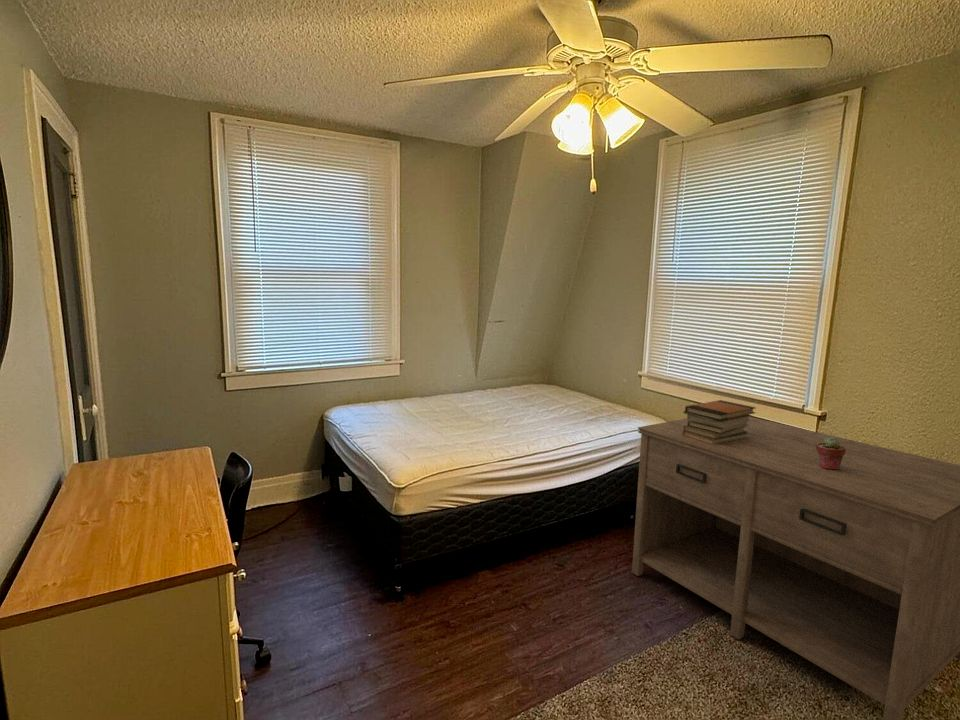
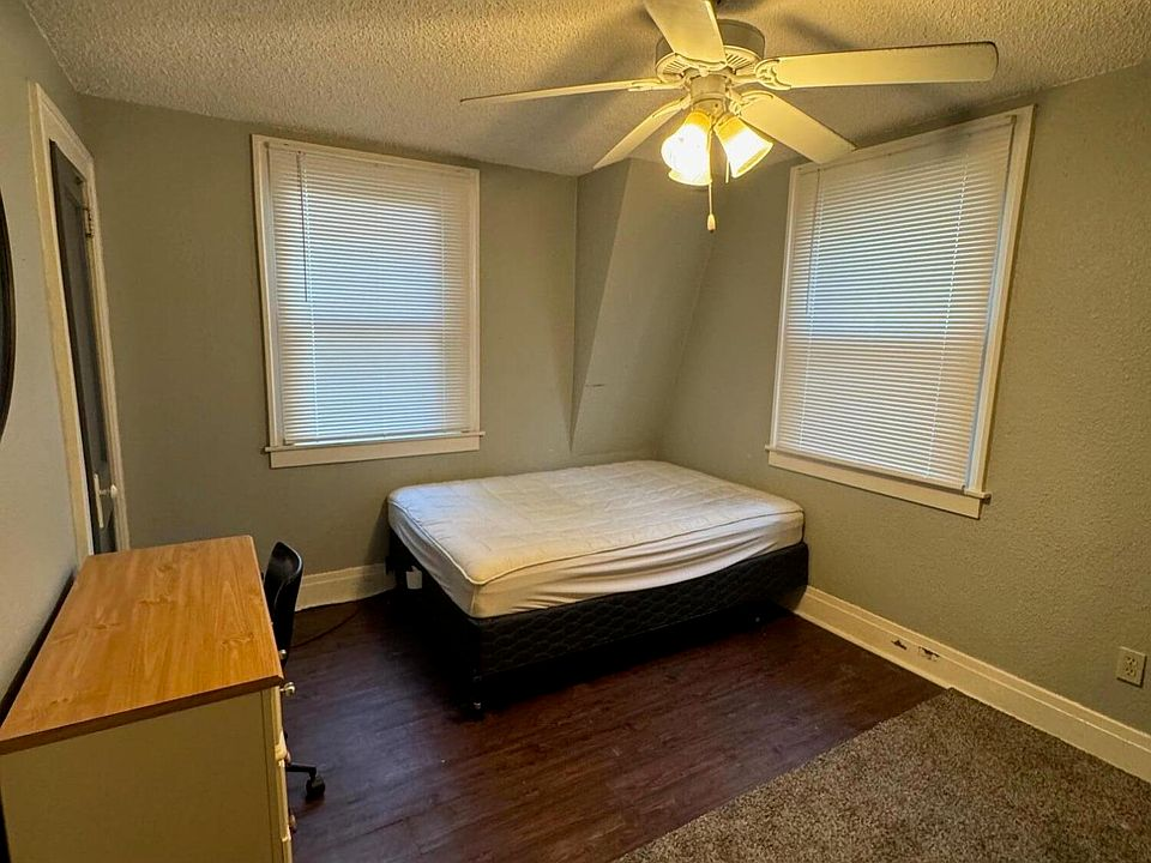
- nightstand (788, 531)
- book stack (718, 421)
- potted succulent (830, 451)
